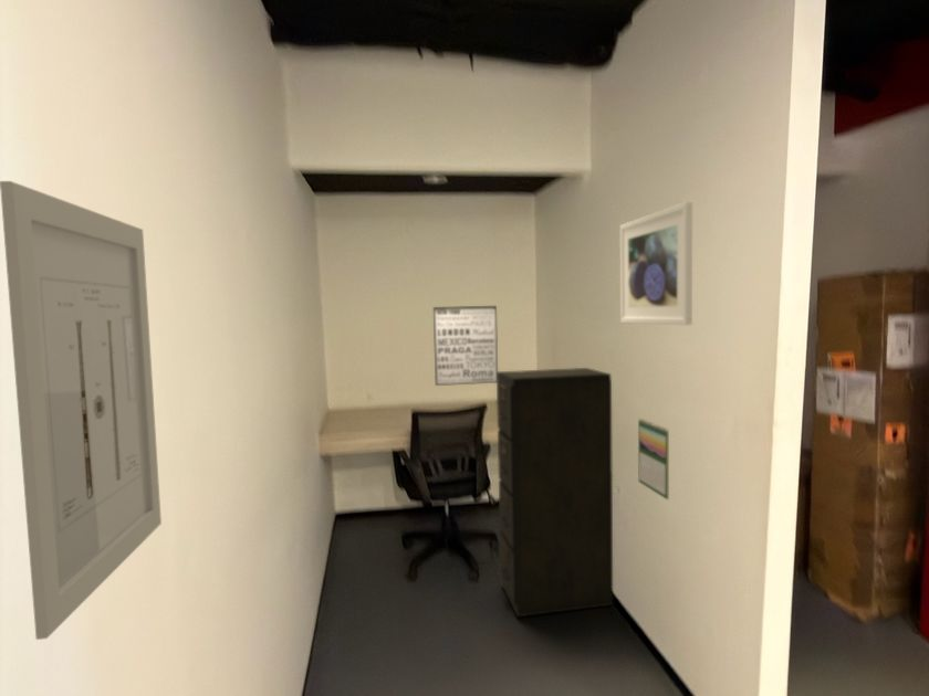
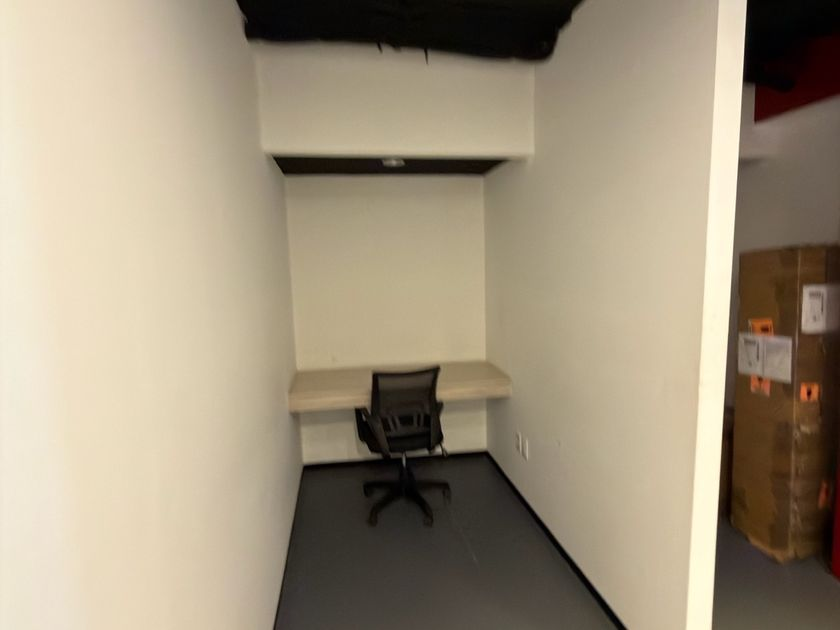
- wall art (100, 393)
- calendar (653, 456)
- wall art (466, 345)
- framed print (651, 270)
- filing cabinet (550, 485)
